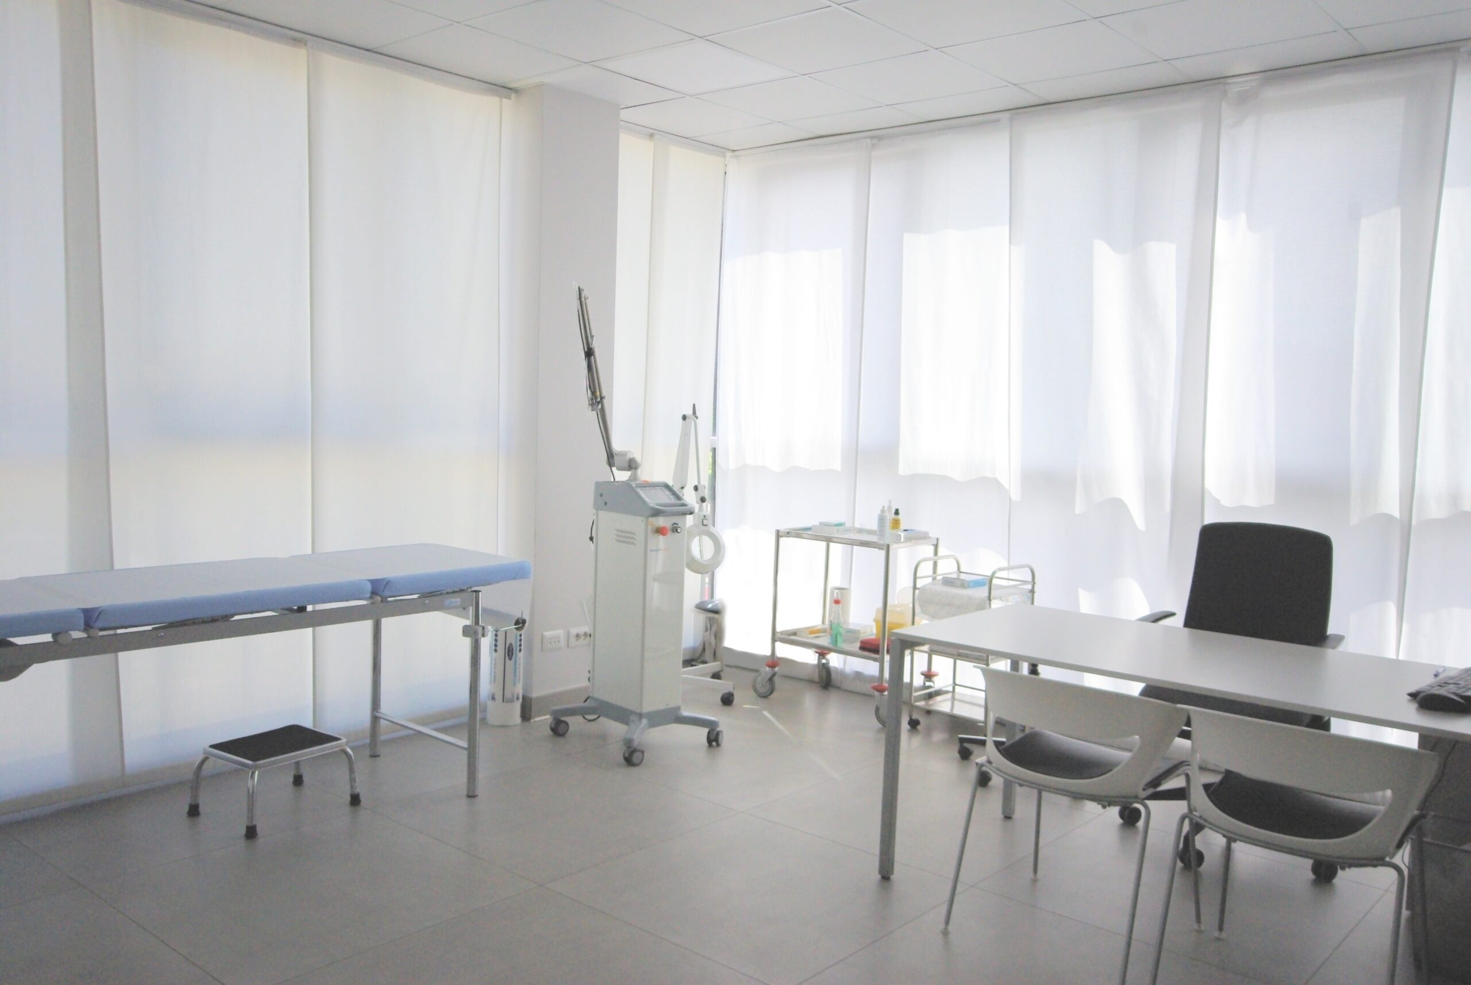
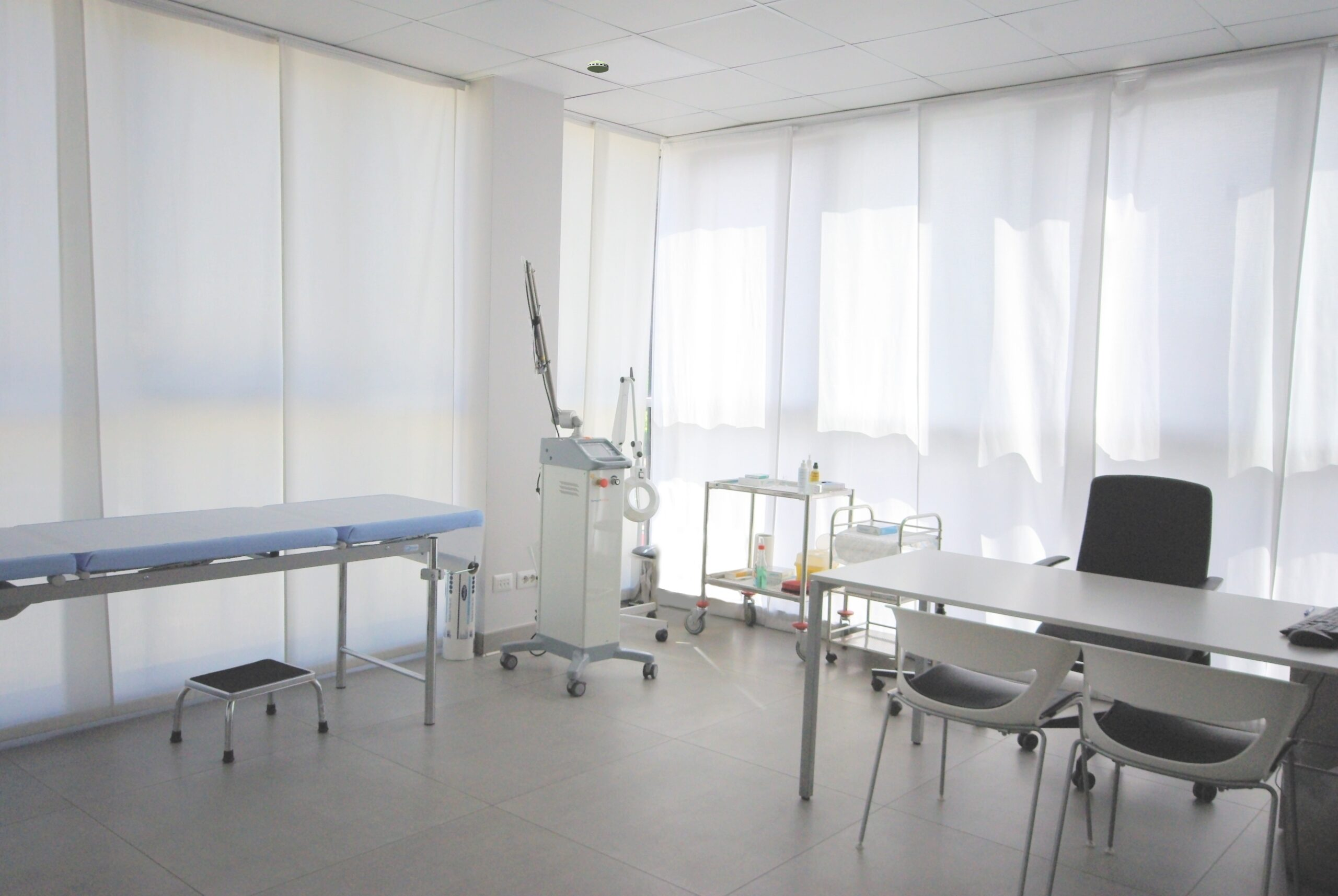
+ smoke detector (598, 66)
